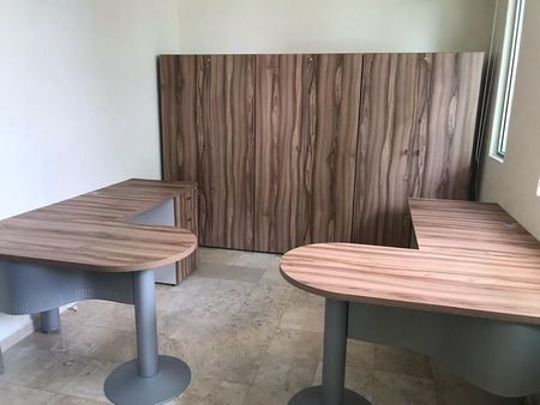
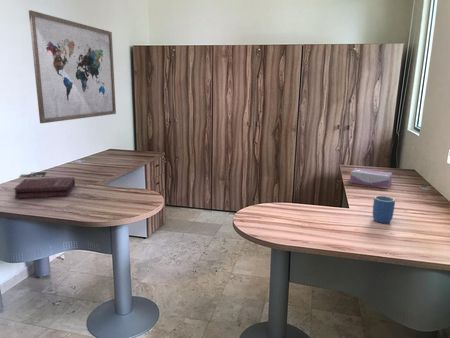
+ wall art (80, 71)
+ book (44, 182)
+ mug (383, 209)
+ tissue box (371, 177)
